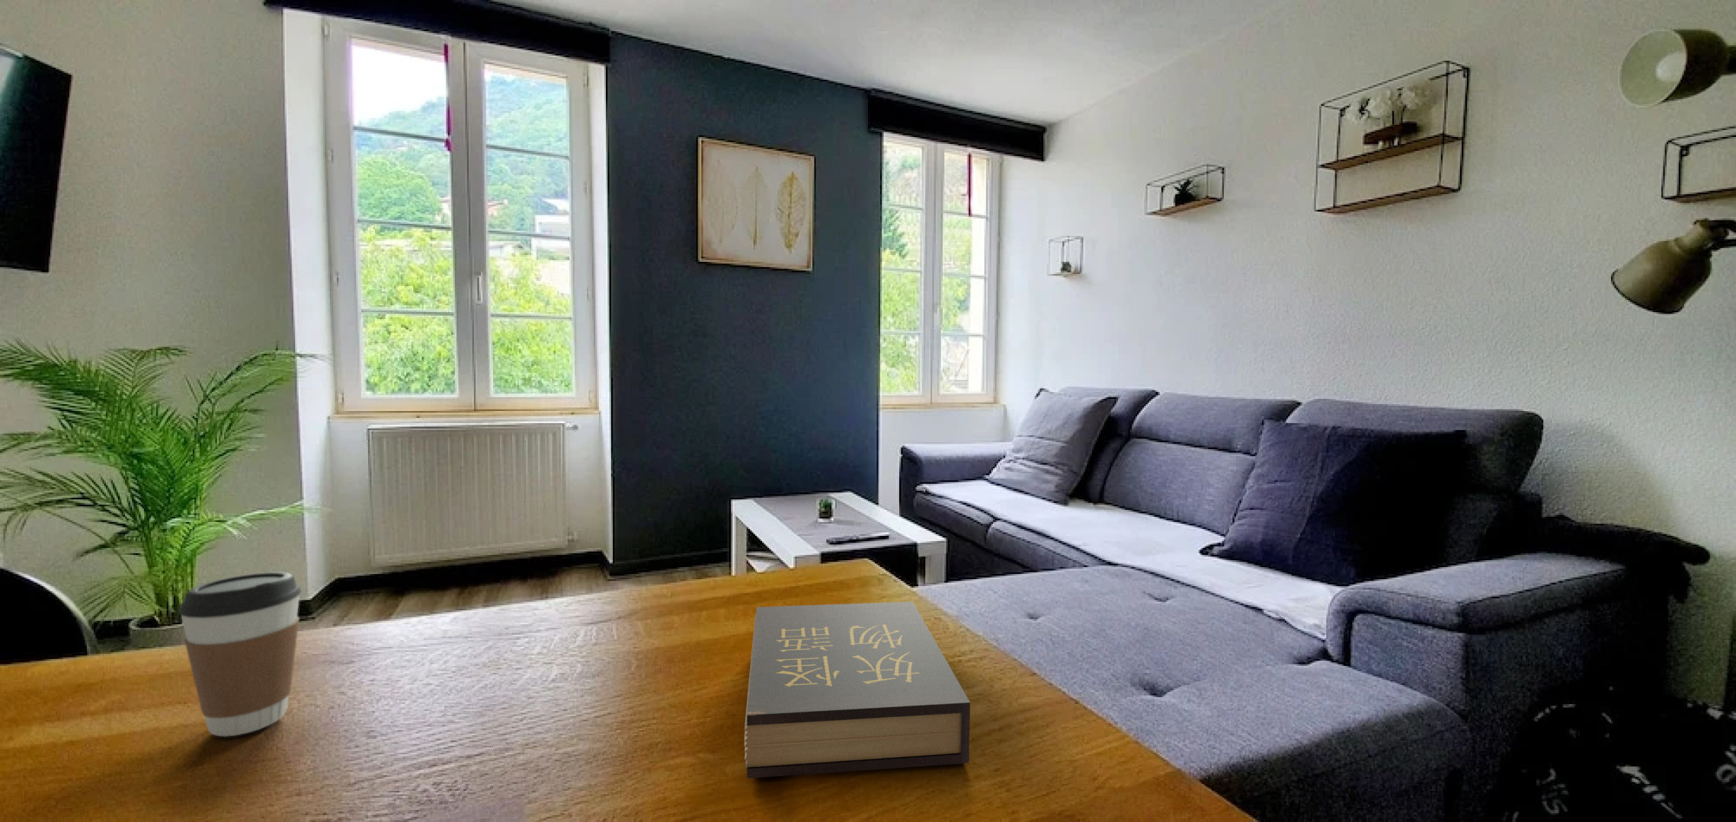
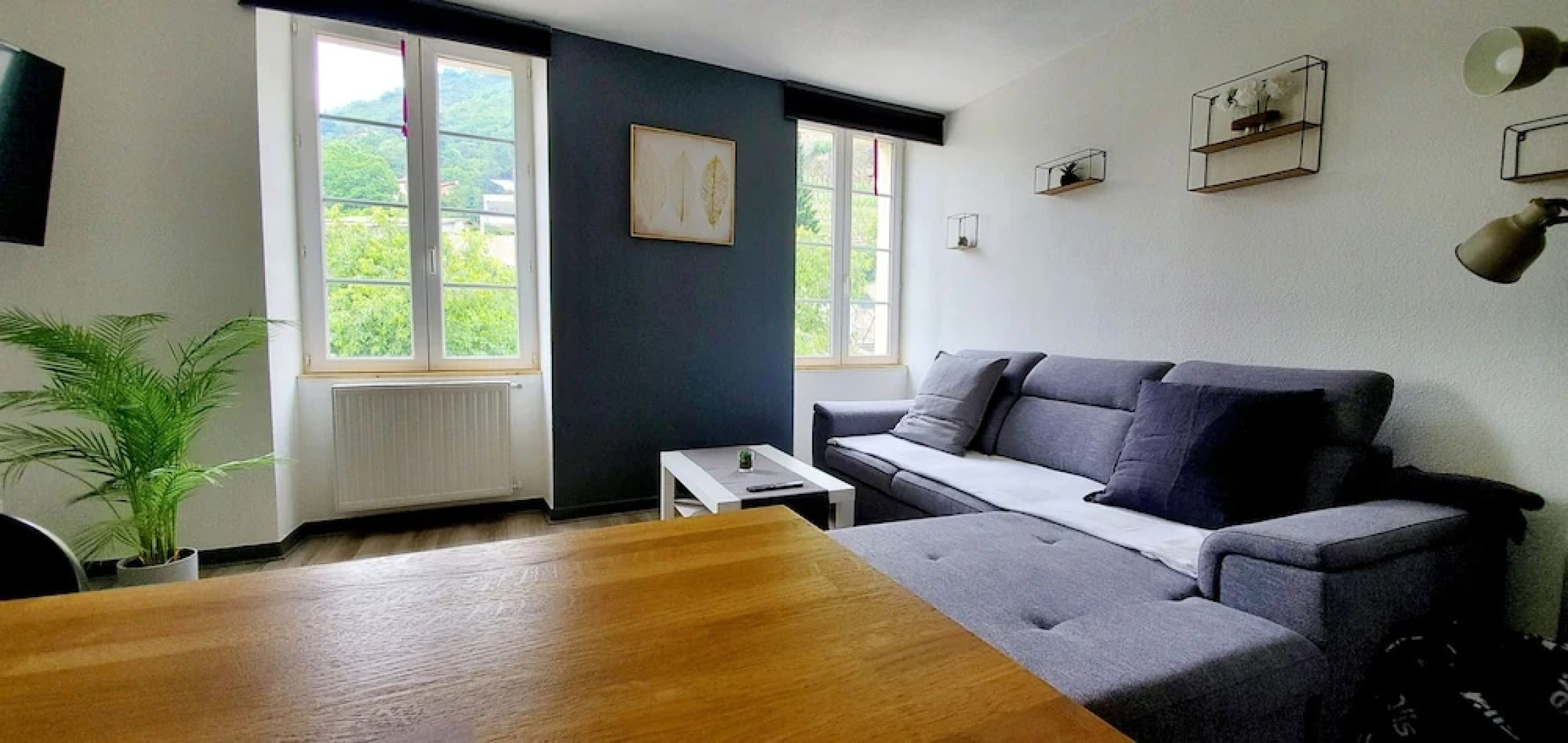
- coffee cup (245, 652)
- hardback book (845, 672)
